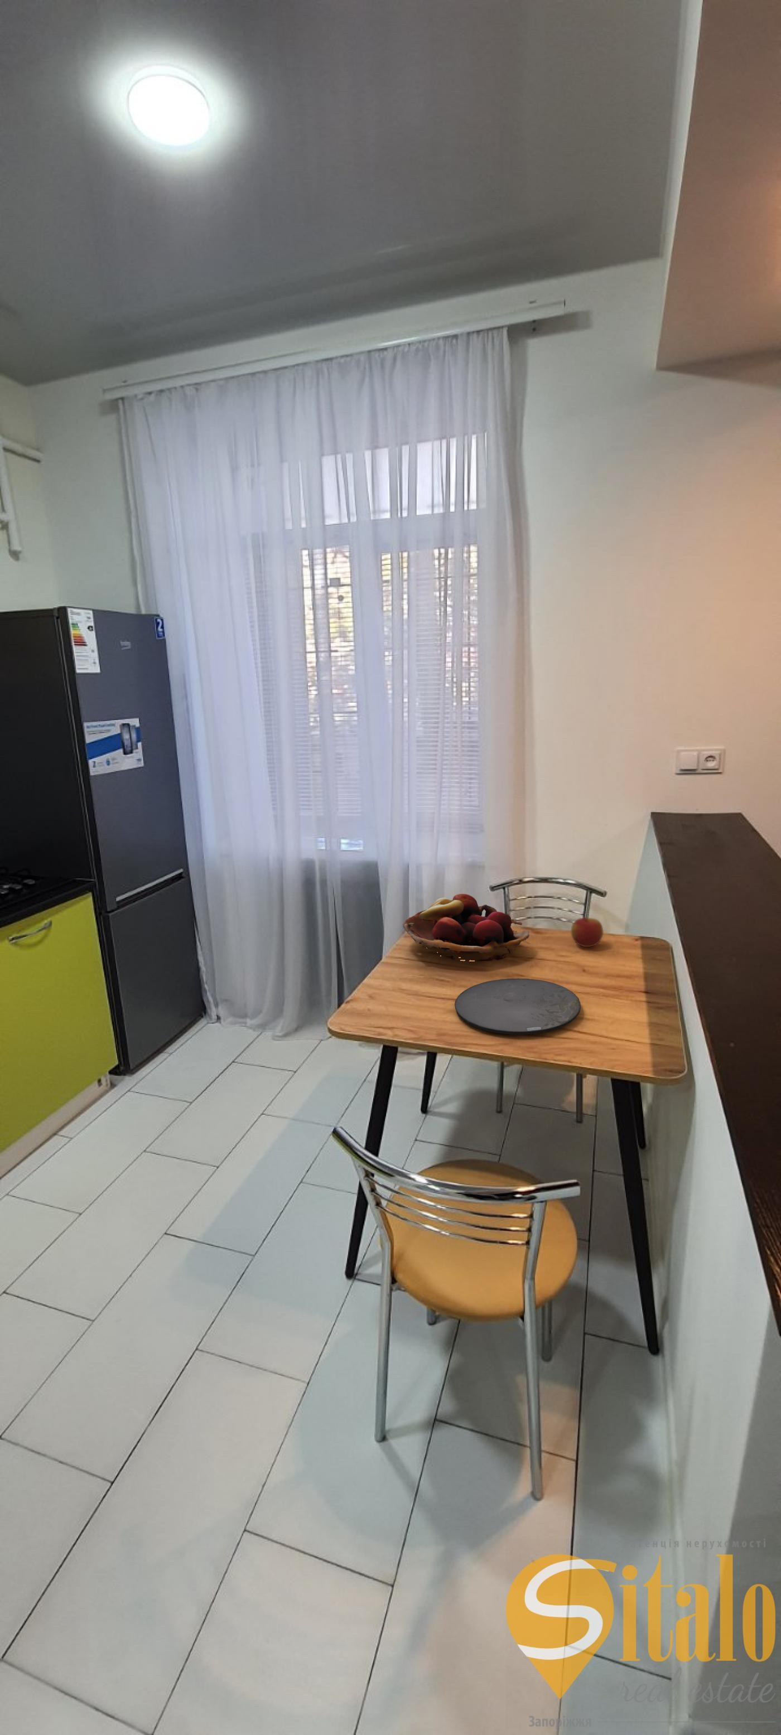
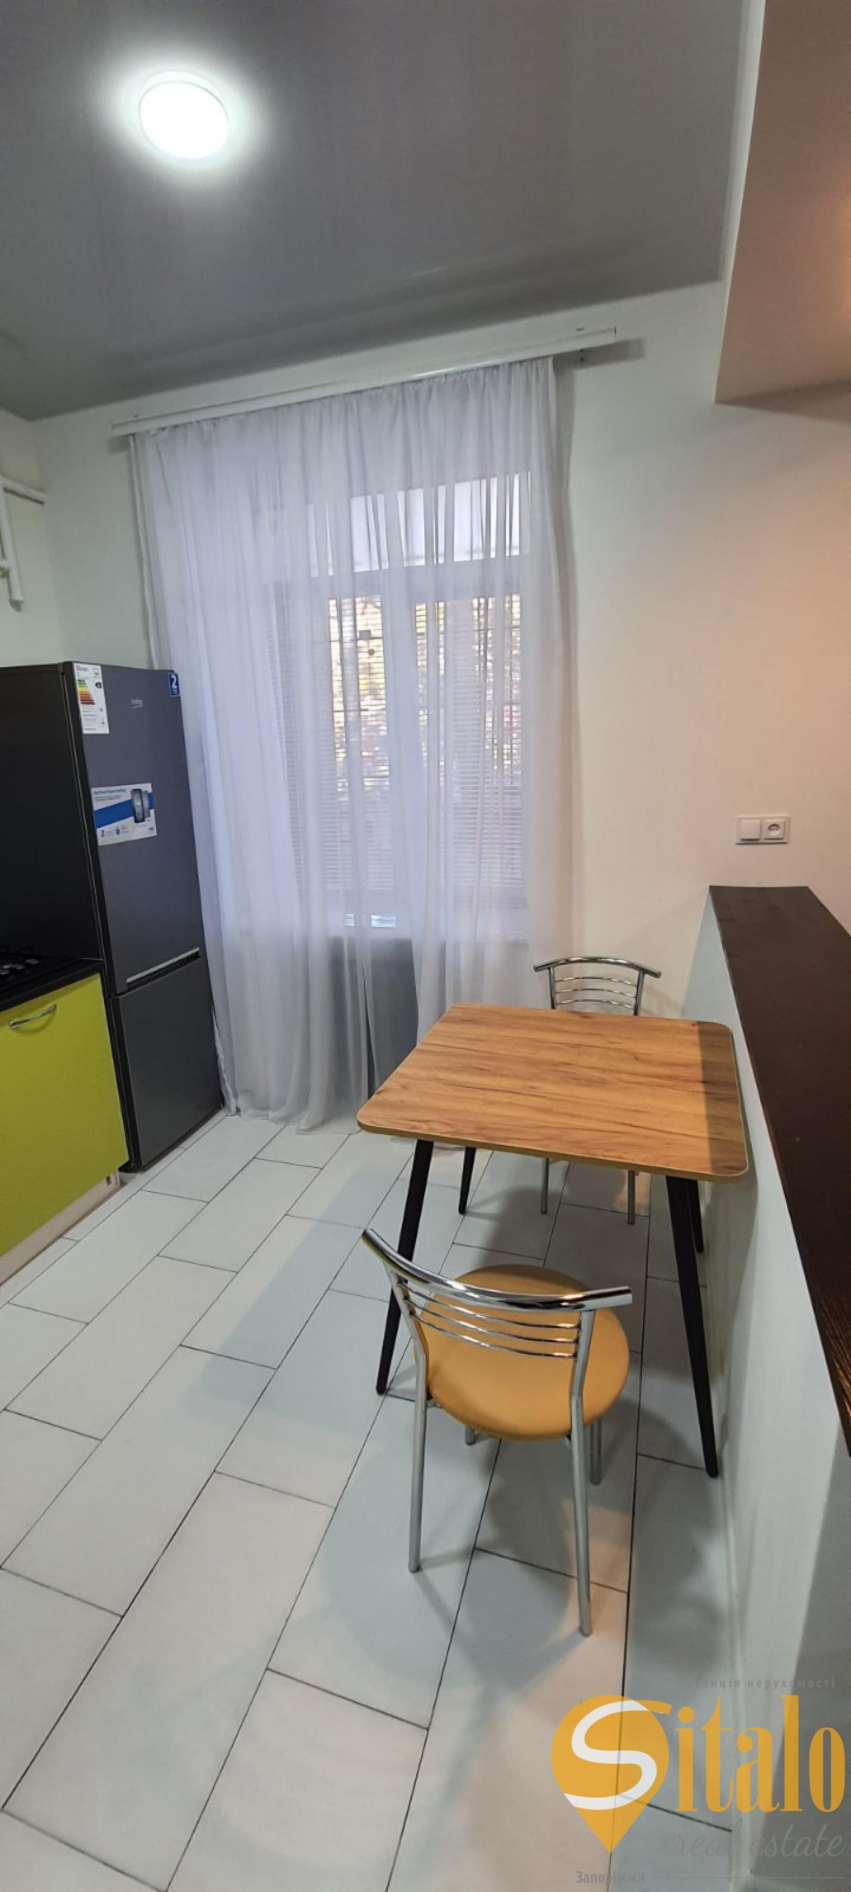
- plate (517, 1004)
- fruit basket (461, 925)
- apple (587, 932)
